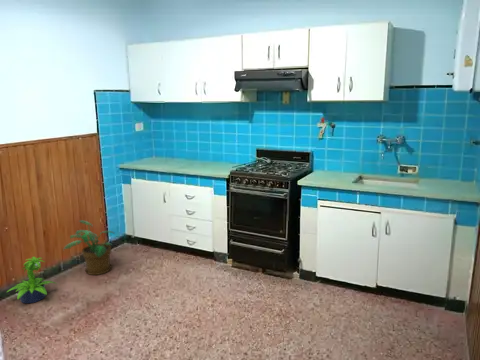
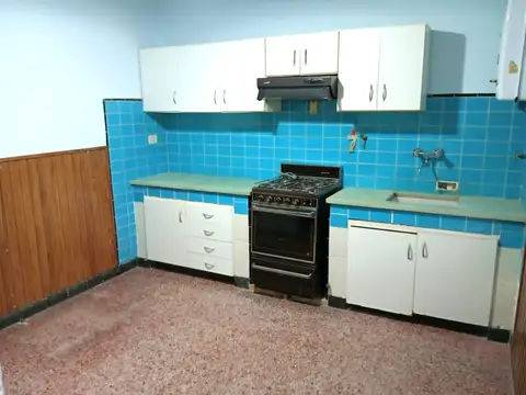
- potted plant (88, 248)
- potted plant (30, 278)
